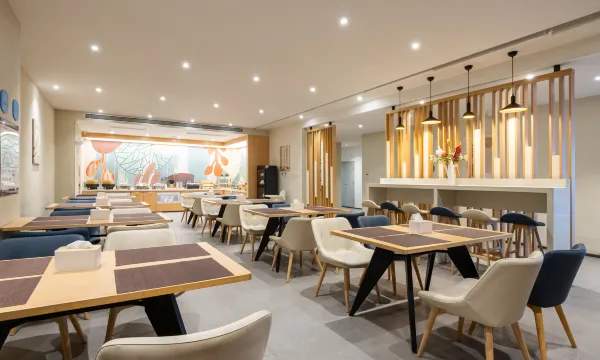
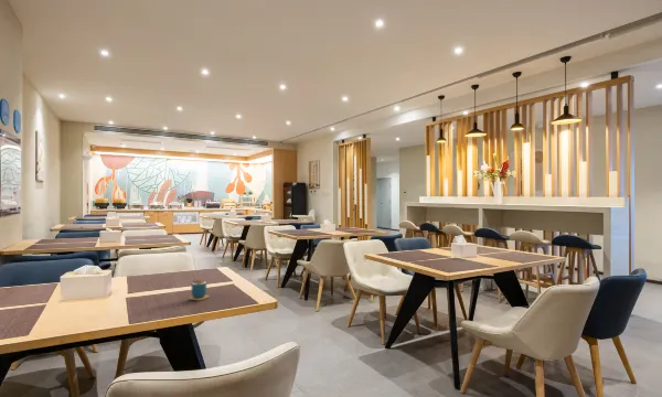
+ cup (199, 285)
